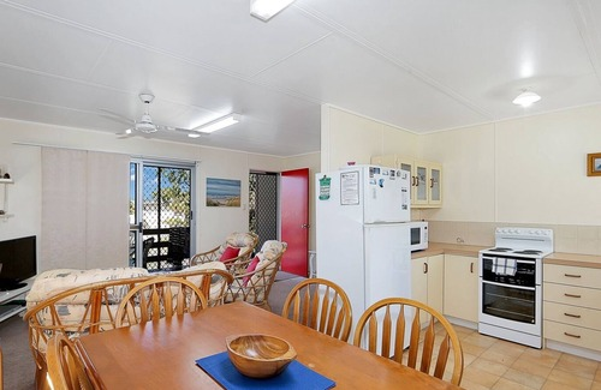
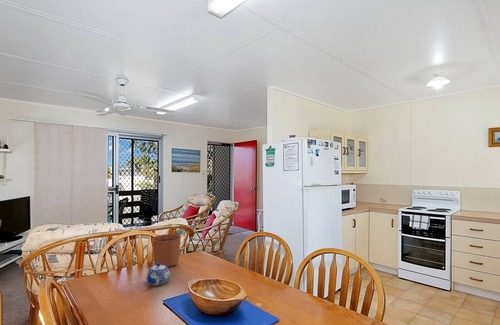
+ plant pot (166, 244)
+ teapot (157, 273)
